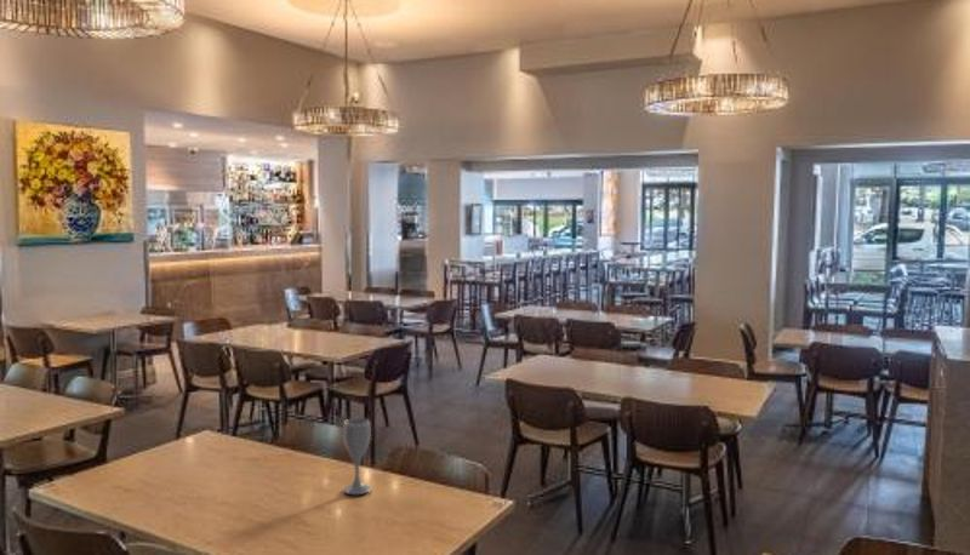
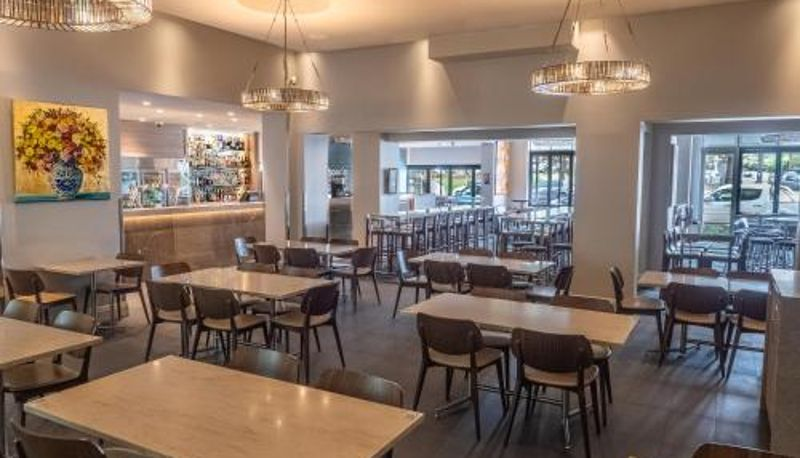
- cup (356, 456)
